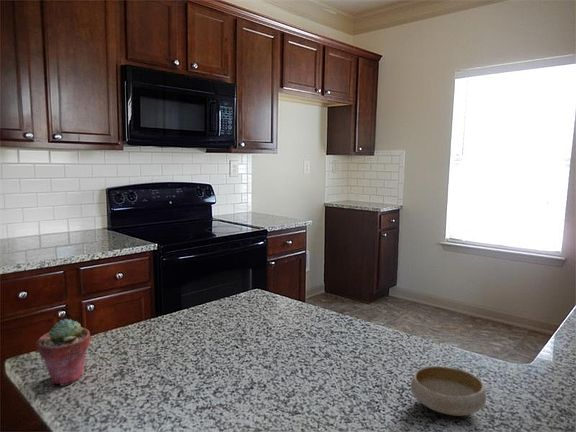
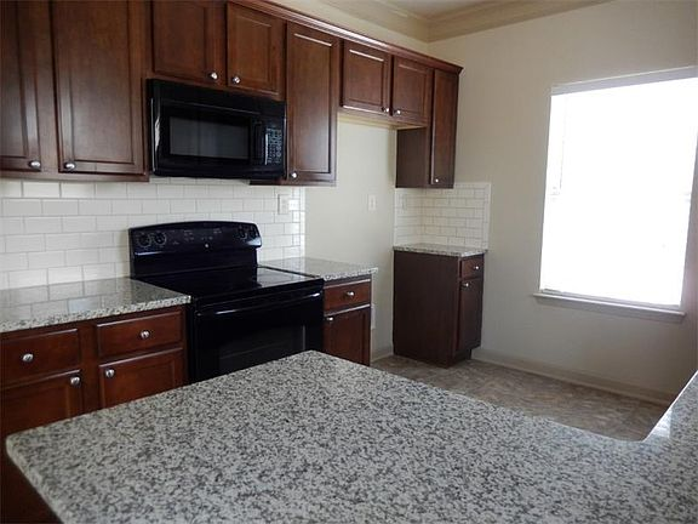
- potted succulent (65, 348)
- bowl (447, 392)
